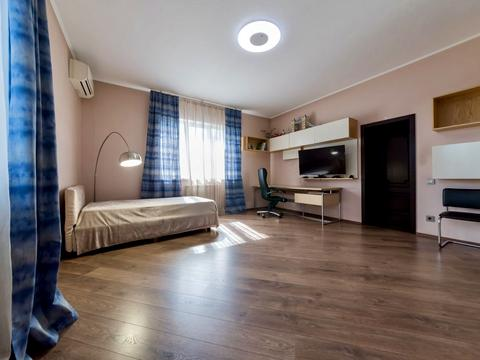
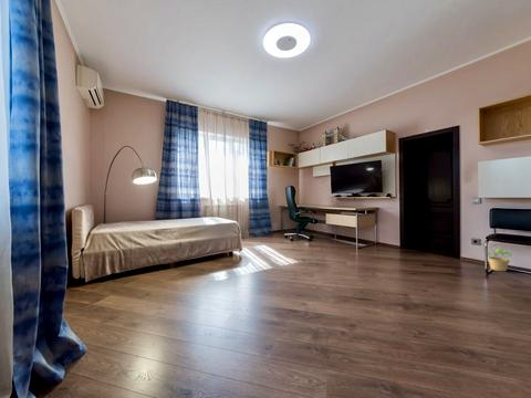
+ potted plant (497, 255)
